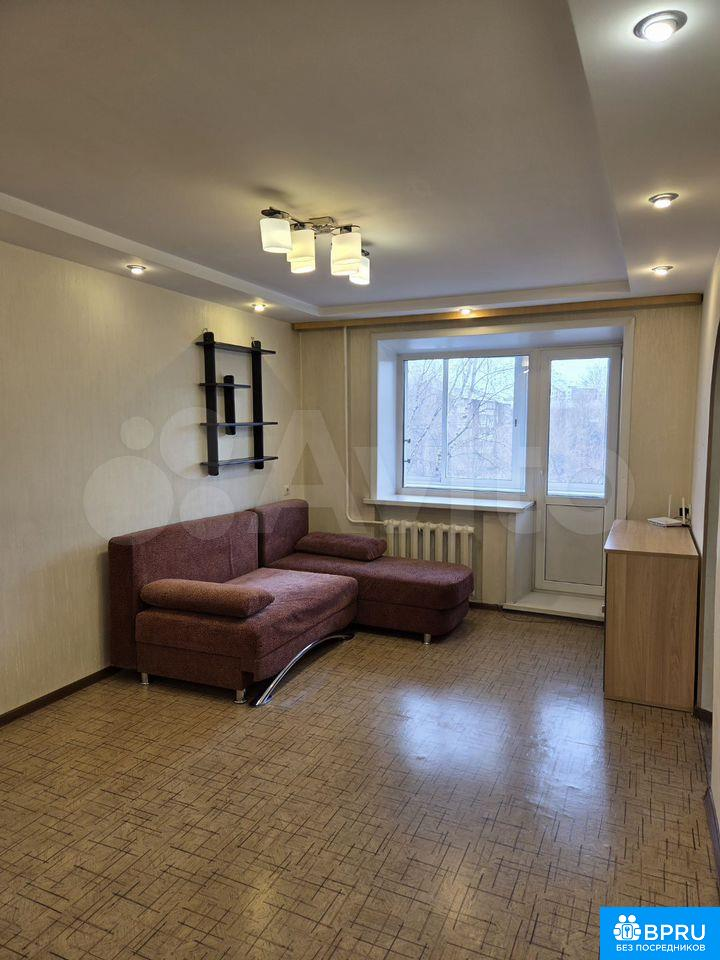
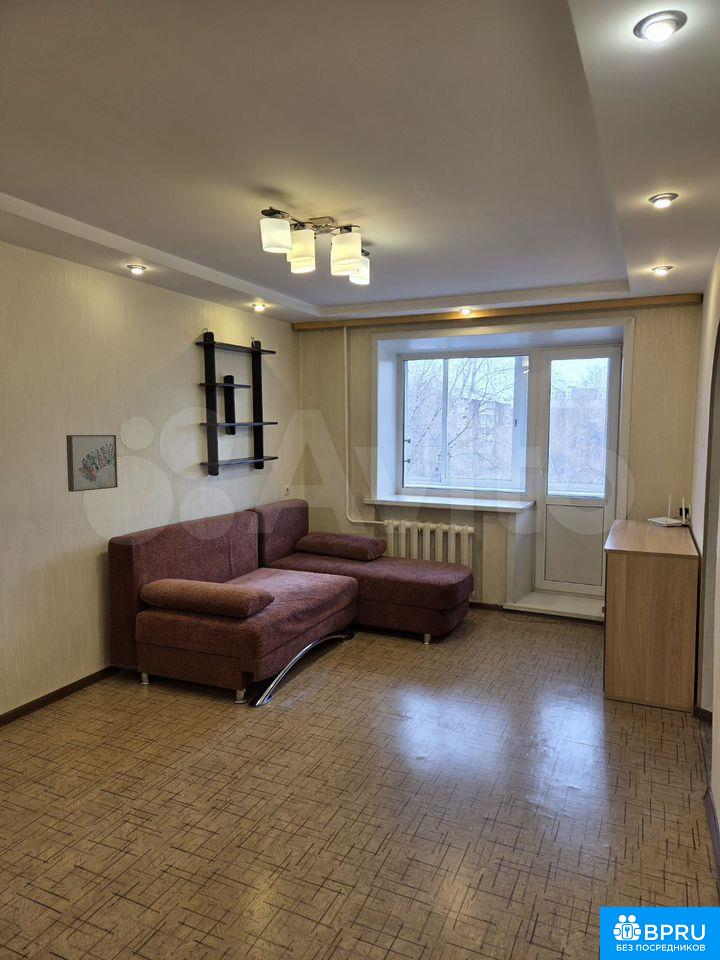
+ wall art (92, 462)
